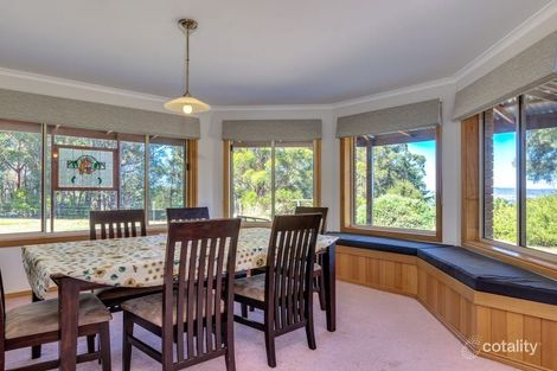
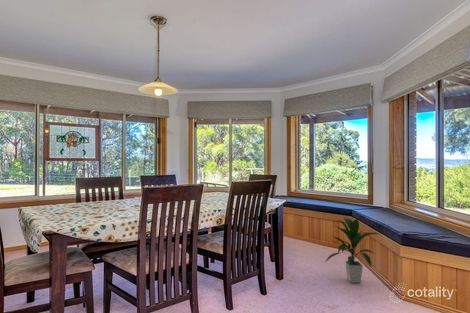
+ indoor plant (350, 247)
